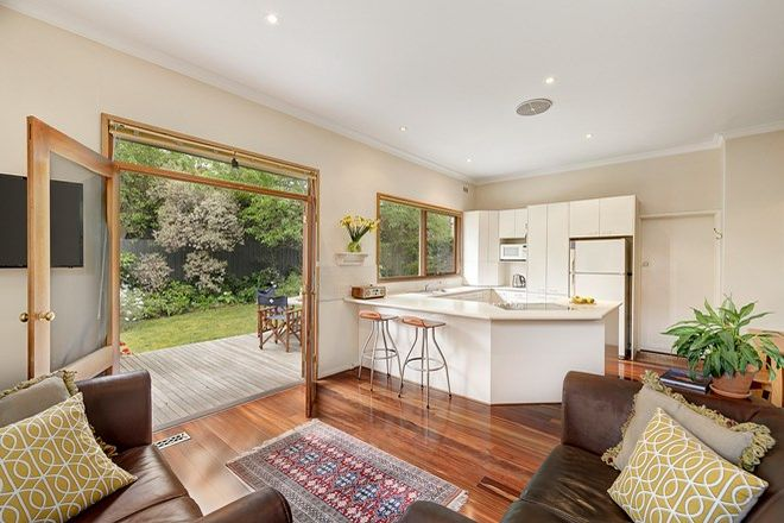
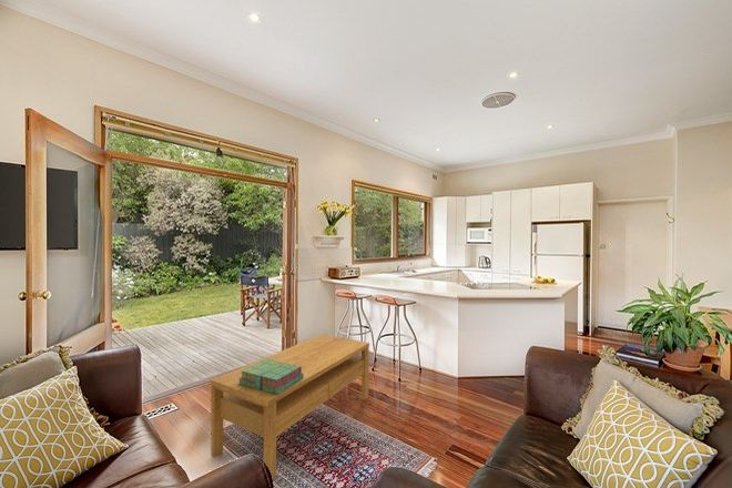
+ coffee table (302, 390)
+ stack of books (271, 374)
